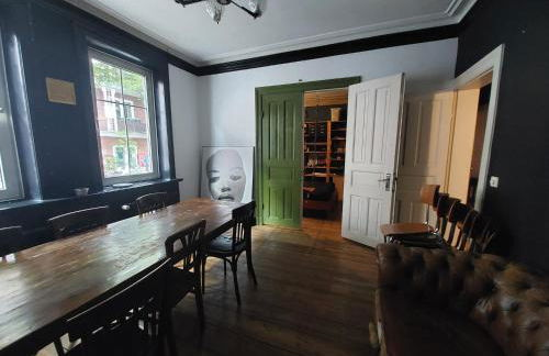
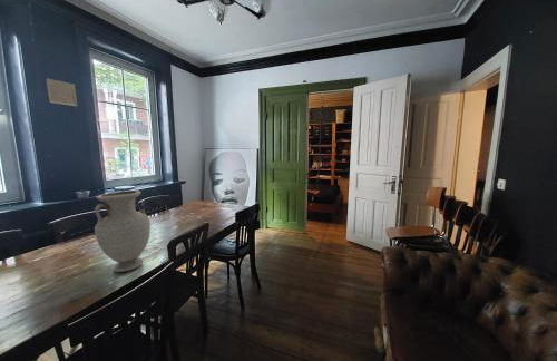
+ vase (124, 230)
